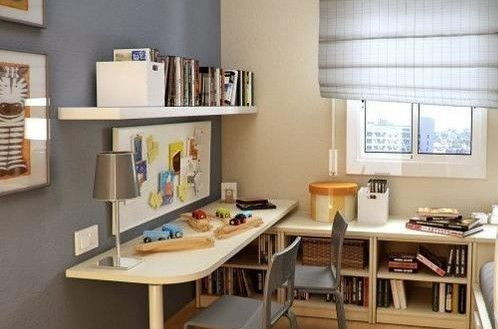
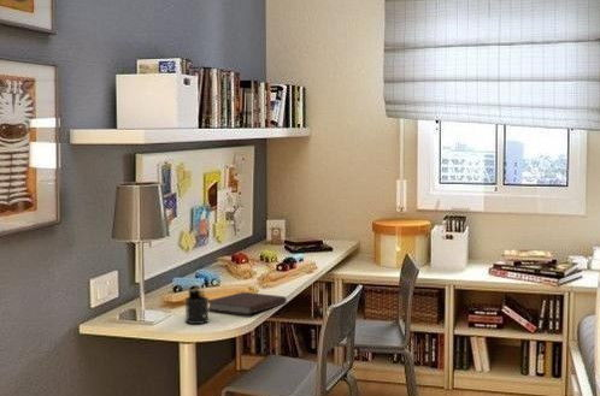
+ notebook (246, 302)
+ pen holder (196, 303)
